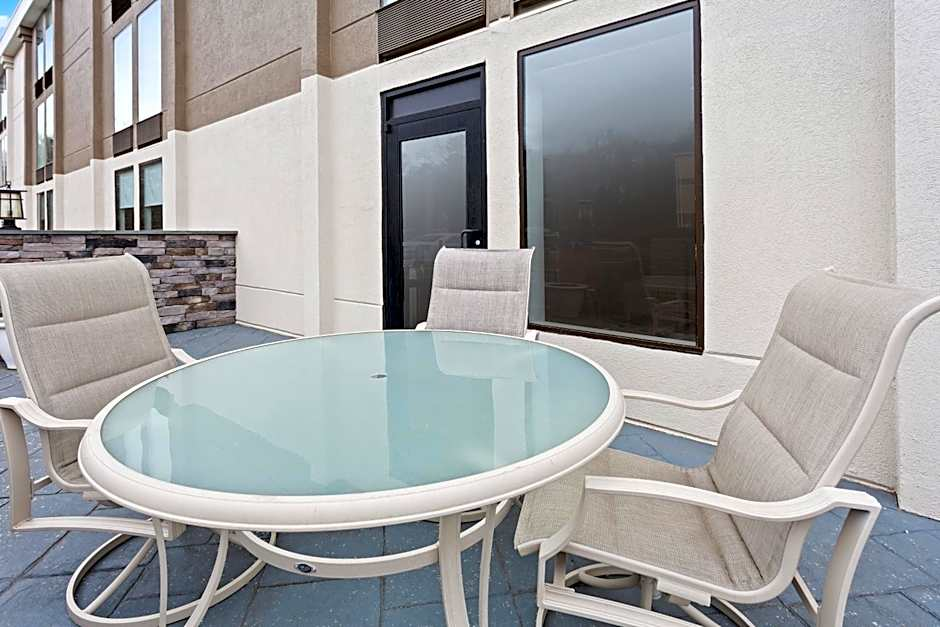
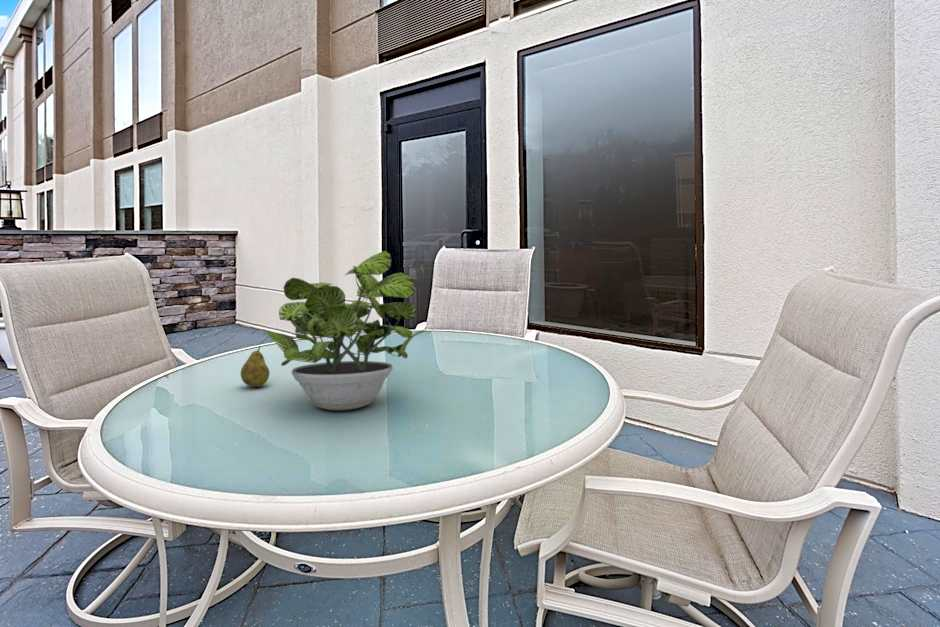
+ fruit (254, 367)
+ potted plant (345, 331)
